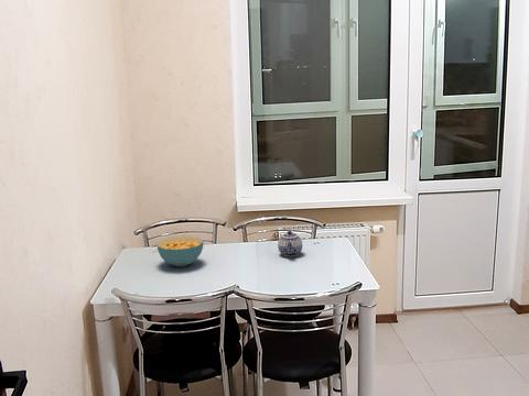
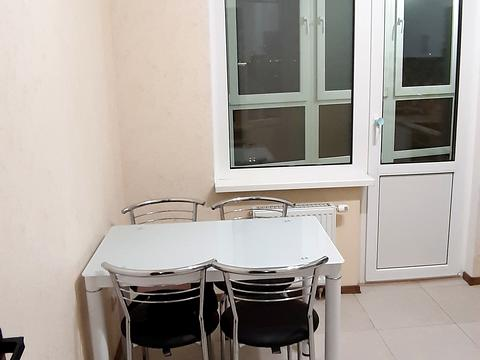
- cereal bowl (180, 253)
- teapot (290, 242)
